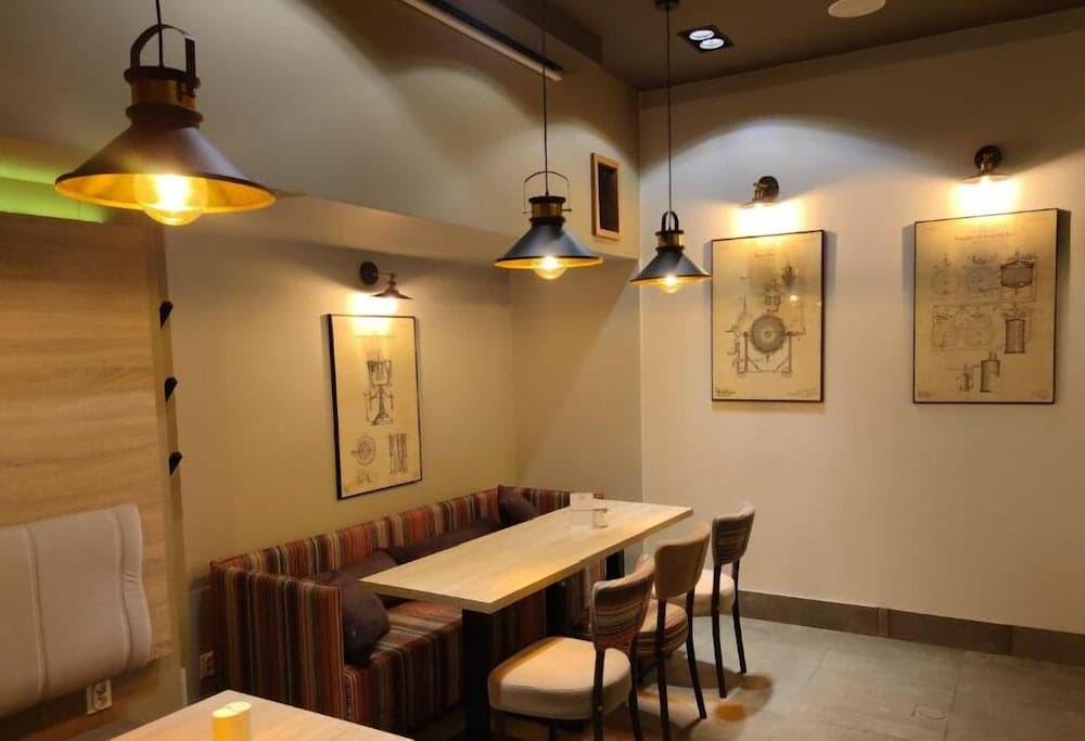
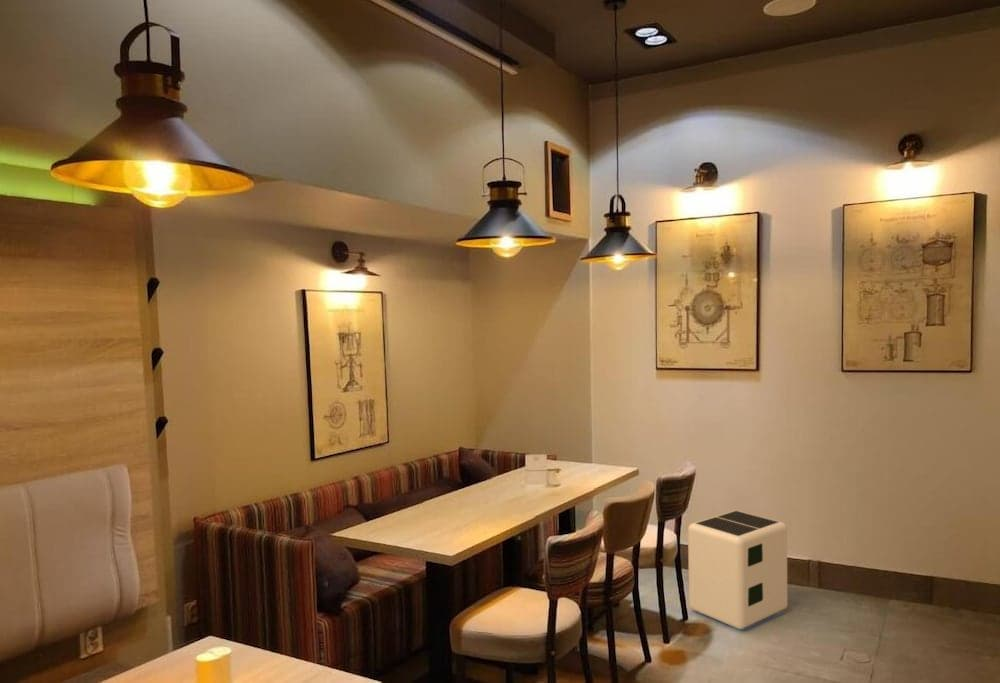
+ air purifier (737, 567)
